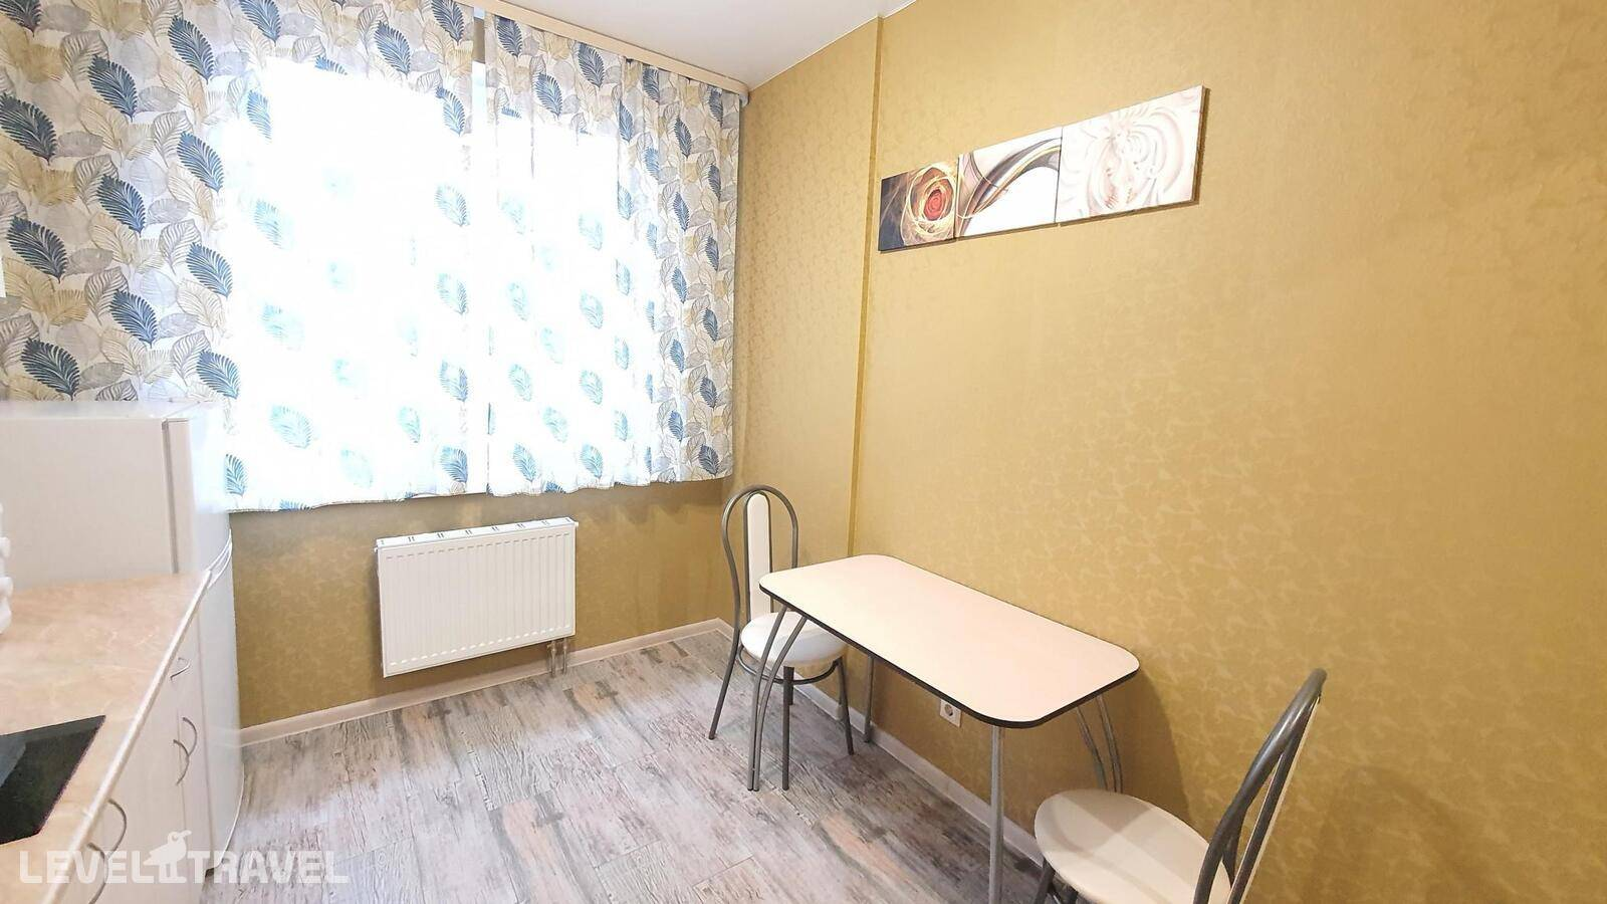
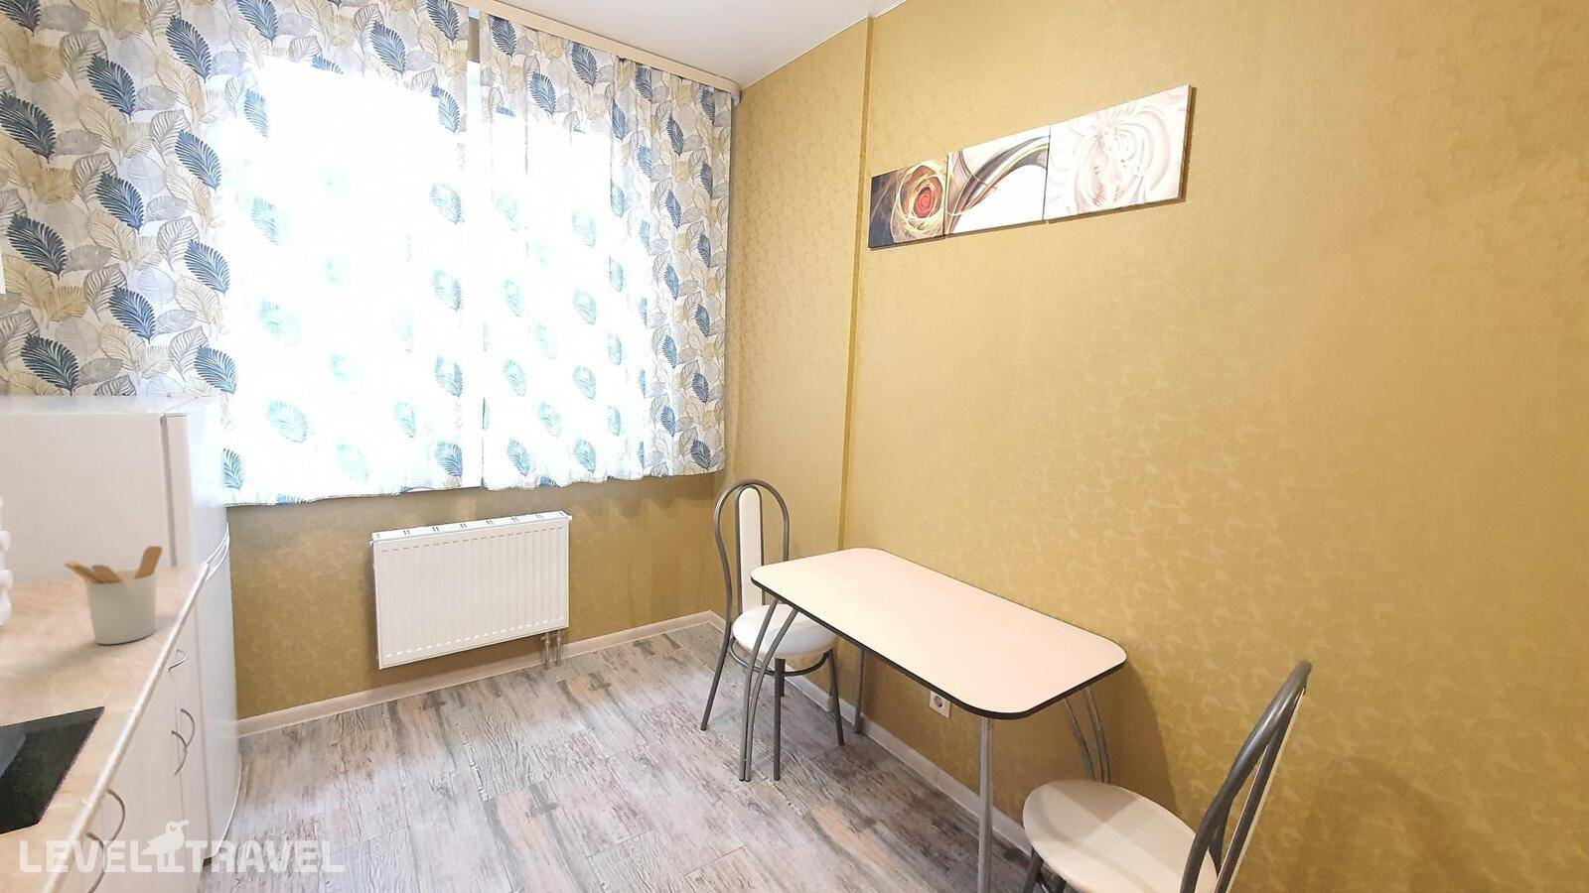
+ utensil holder (112, 595)
